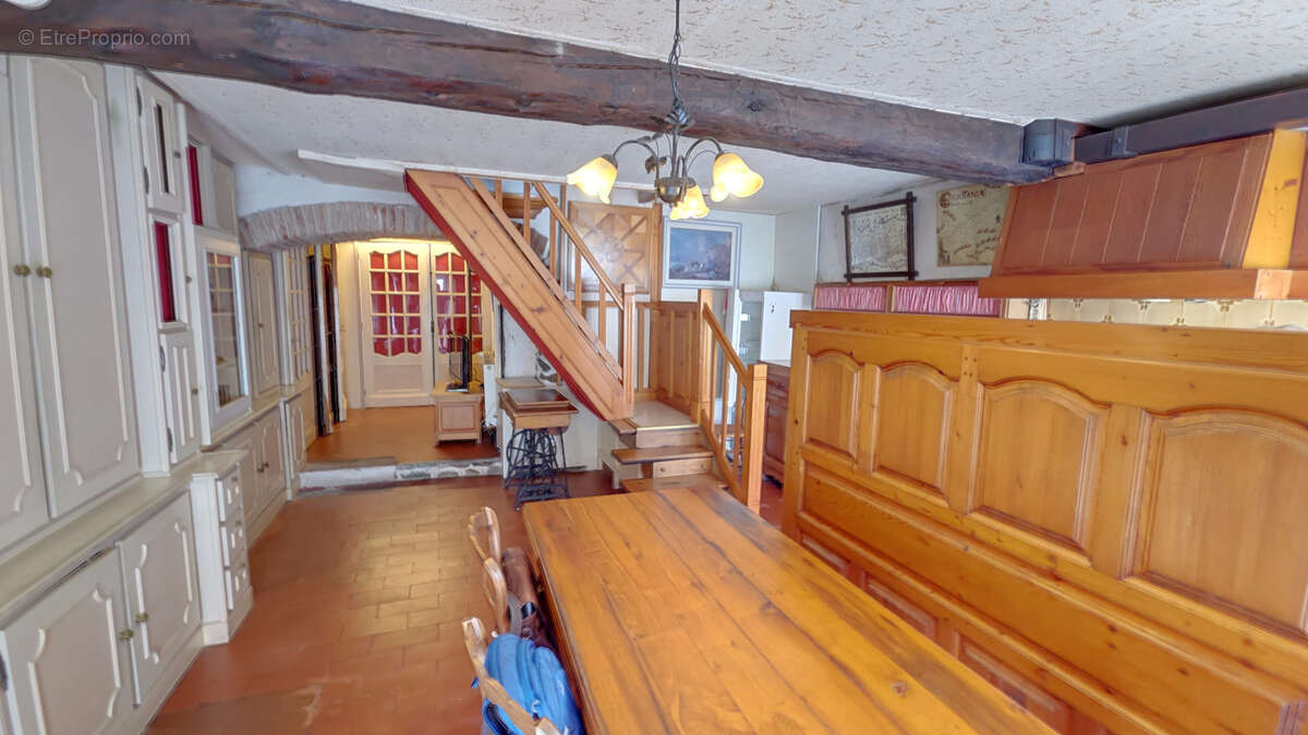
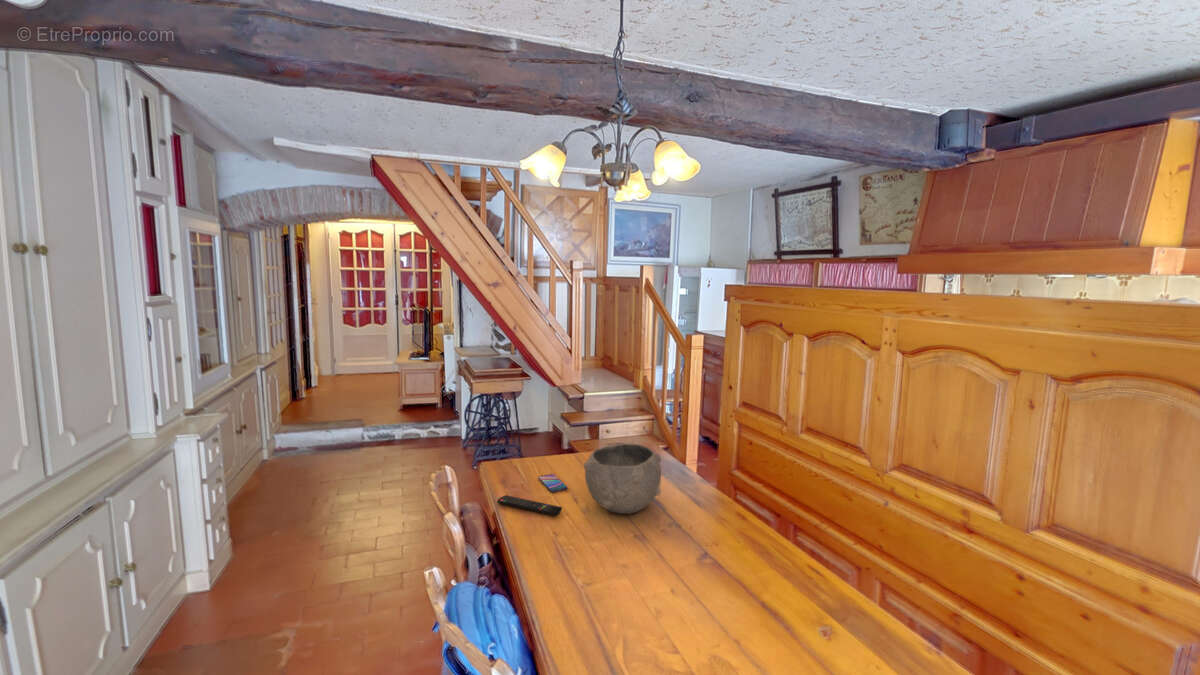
+ bowl (622, 479)
+ remote control (528, 505)
+ smartphone (552, 482)
